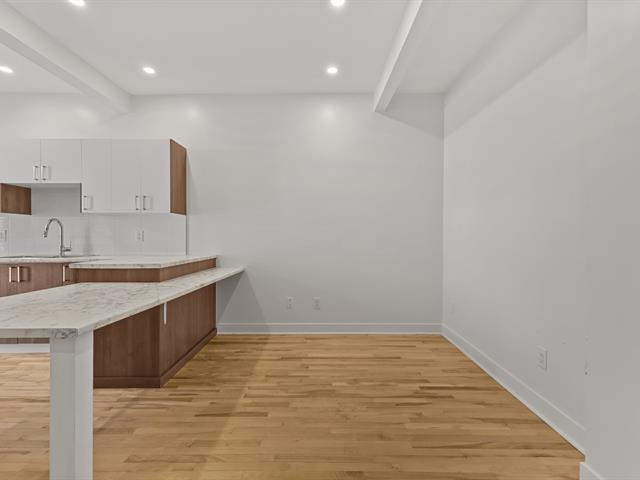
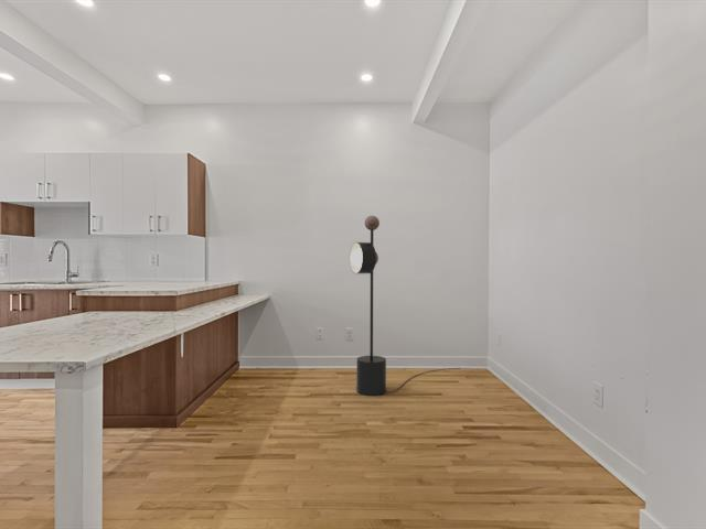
+ floor lamp (372, 300)
